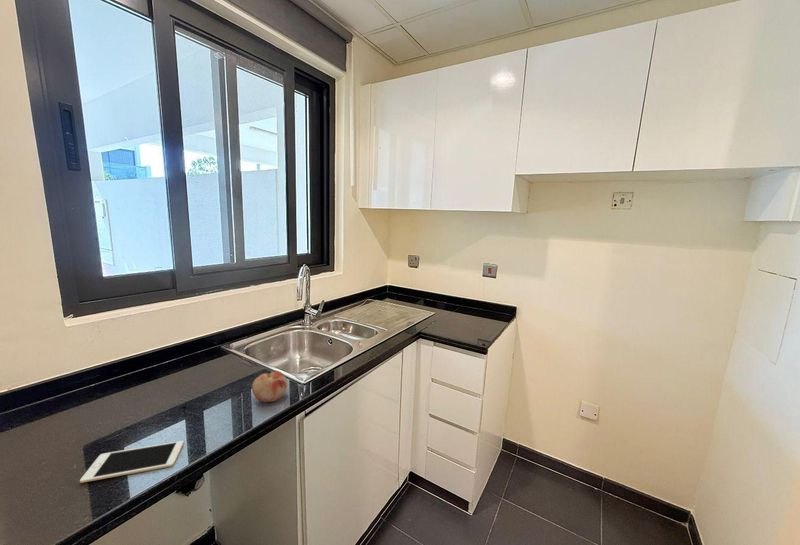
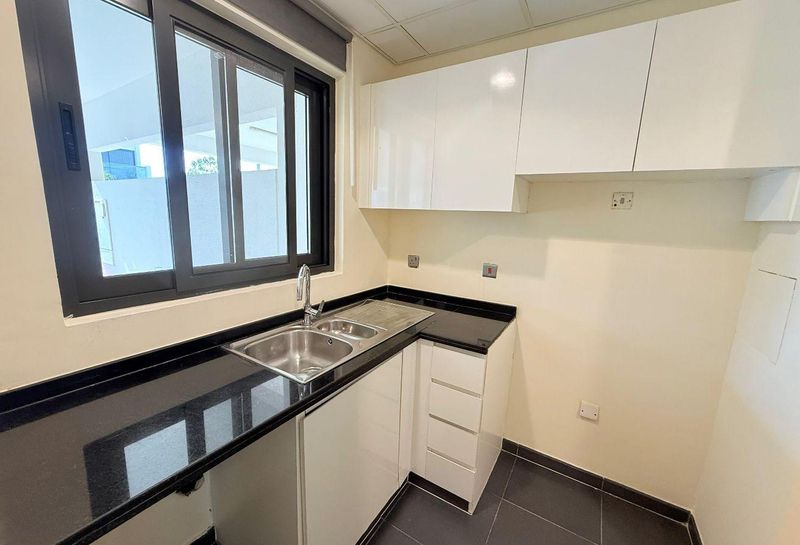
- fruit (270, 386)
- cell phone (136, 460)
